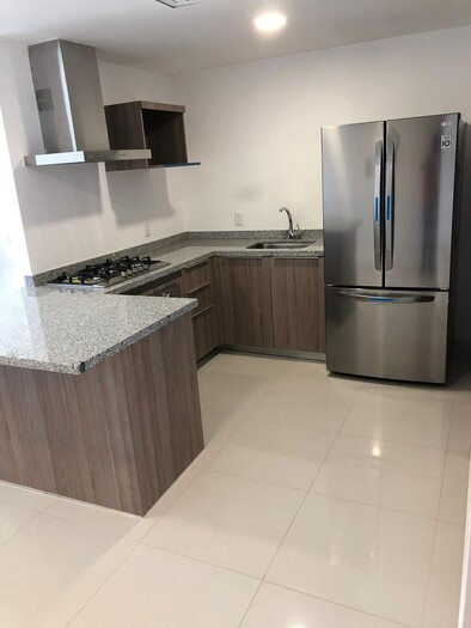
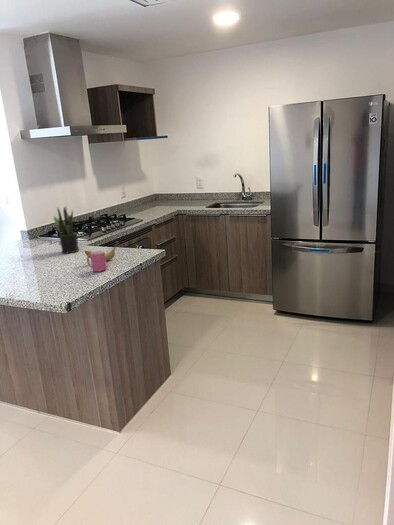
+ potted plant (65, 229)
+ fruit (105, 254)
+ mug (96, 261)
